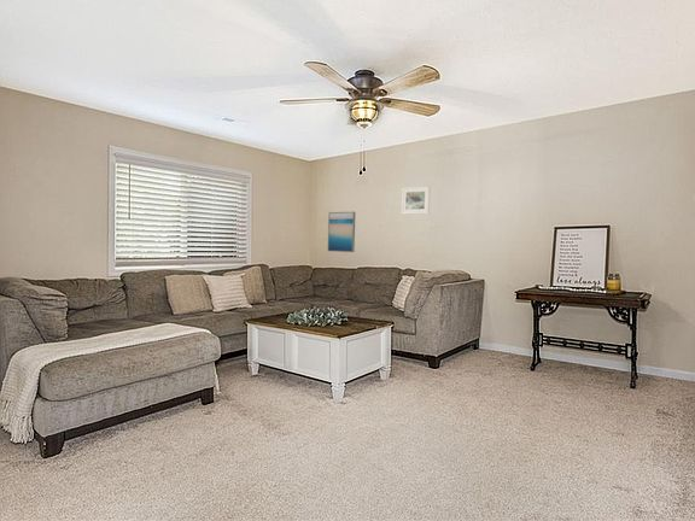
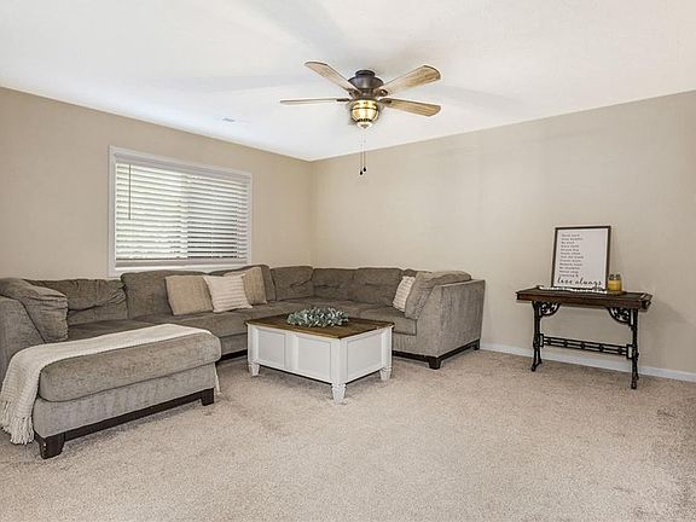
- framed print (415, 200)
- wall art (340, 232)
